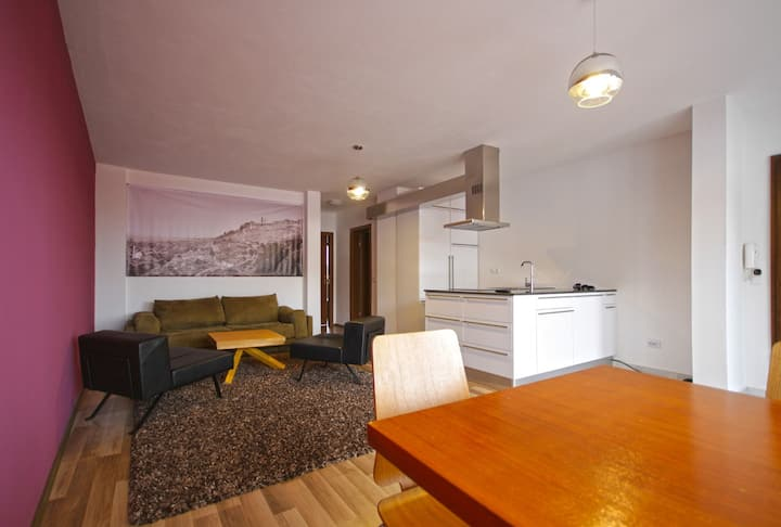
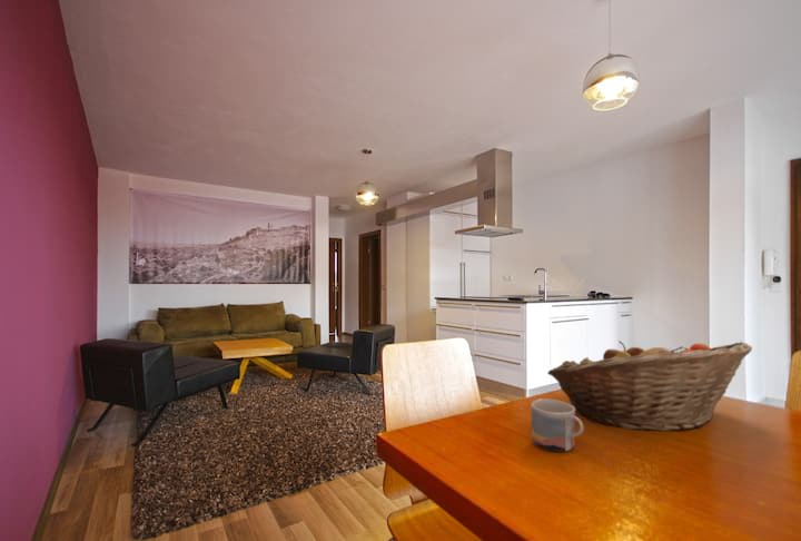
+ mug (558, 427)
+ fruit basket (644, 374)
